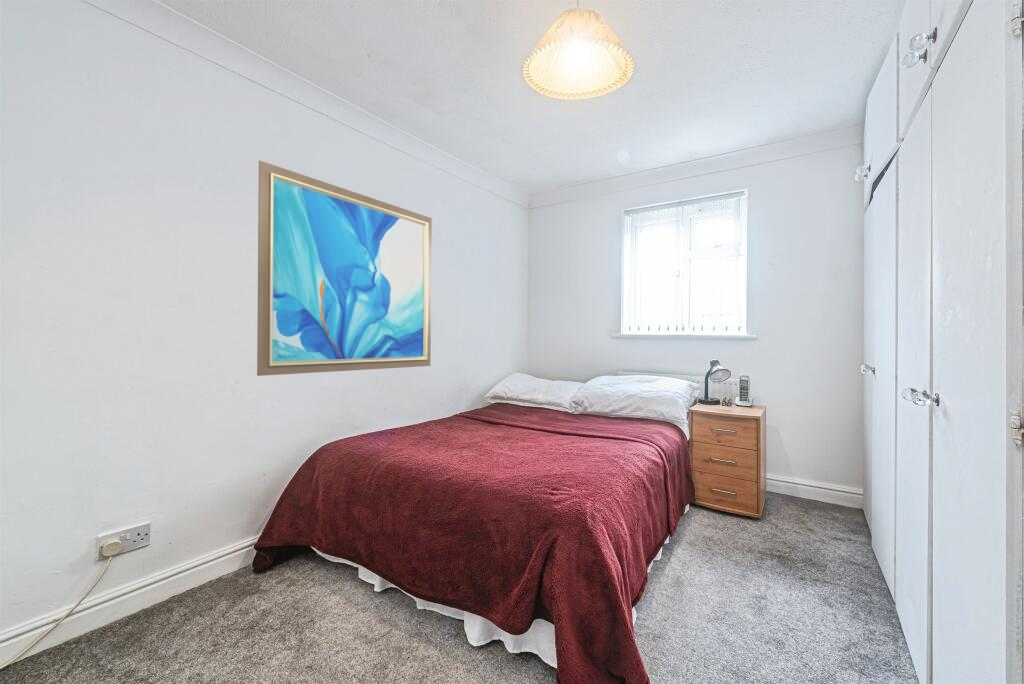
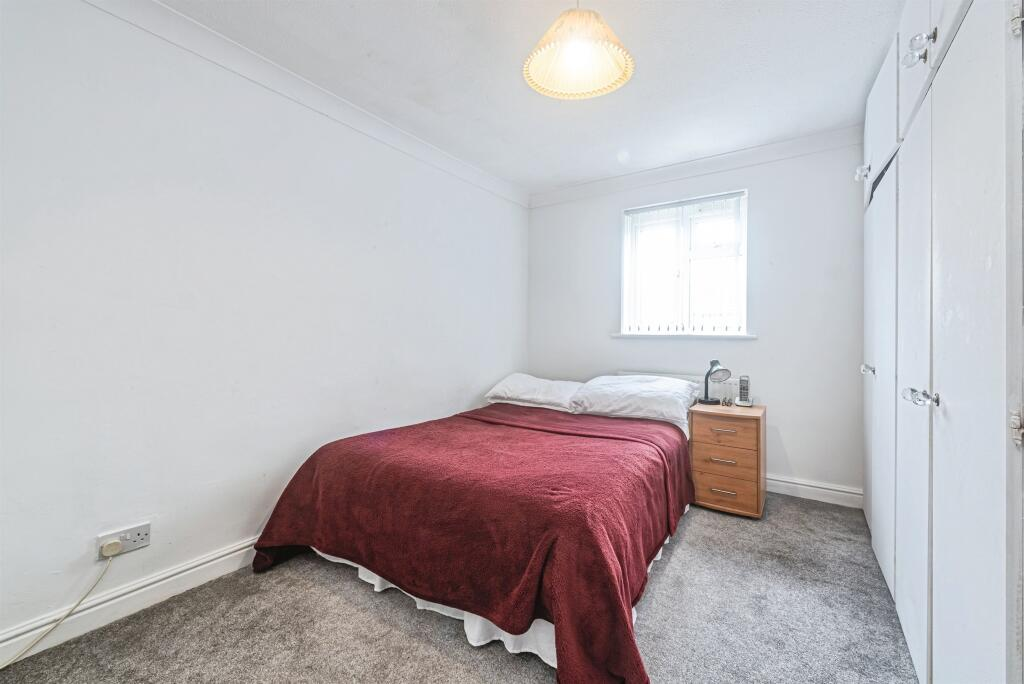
- wall art (361, 282)
